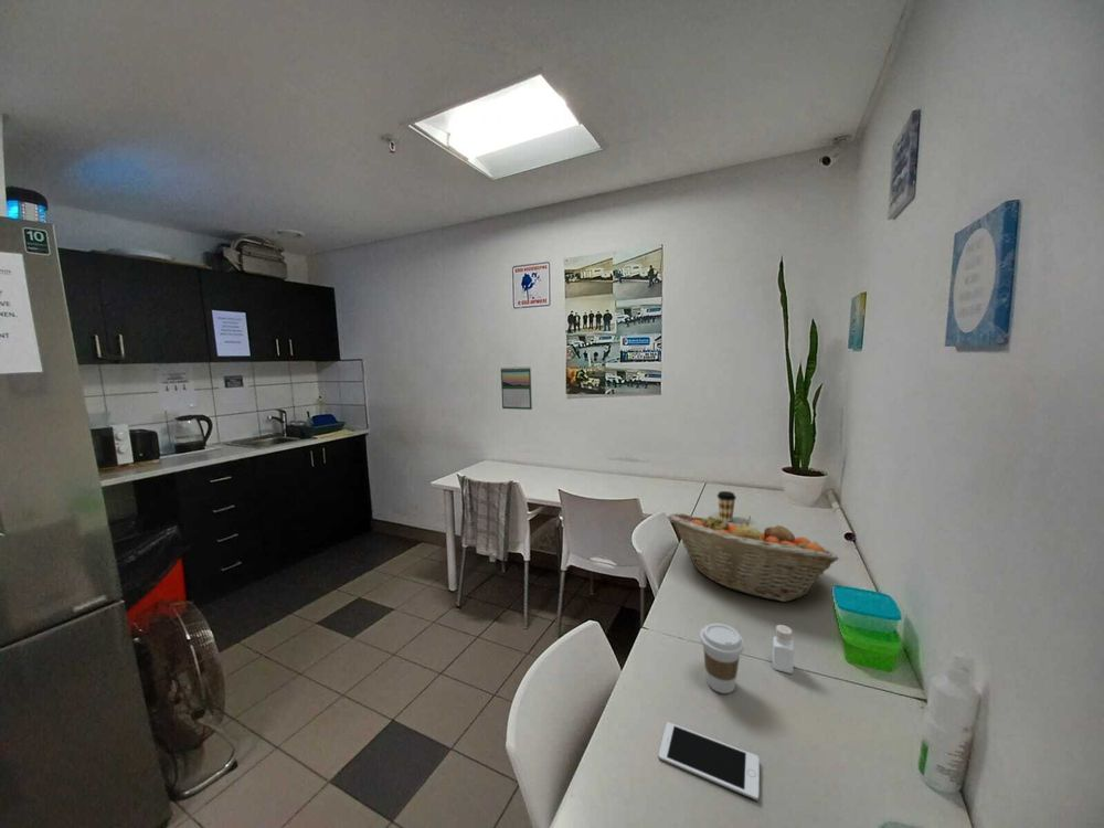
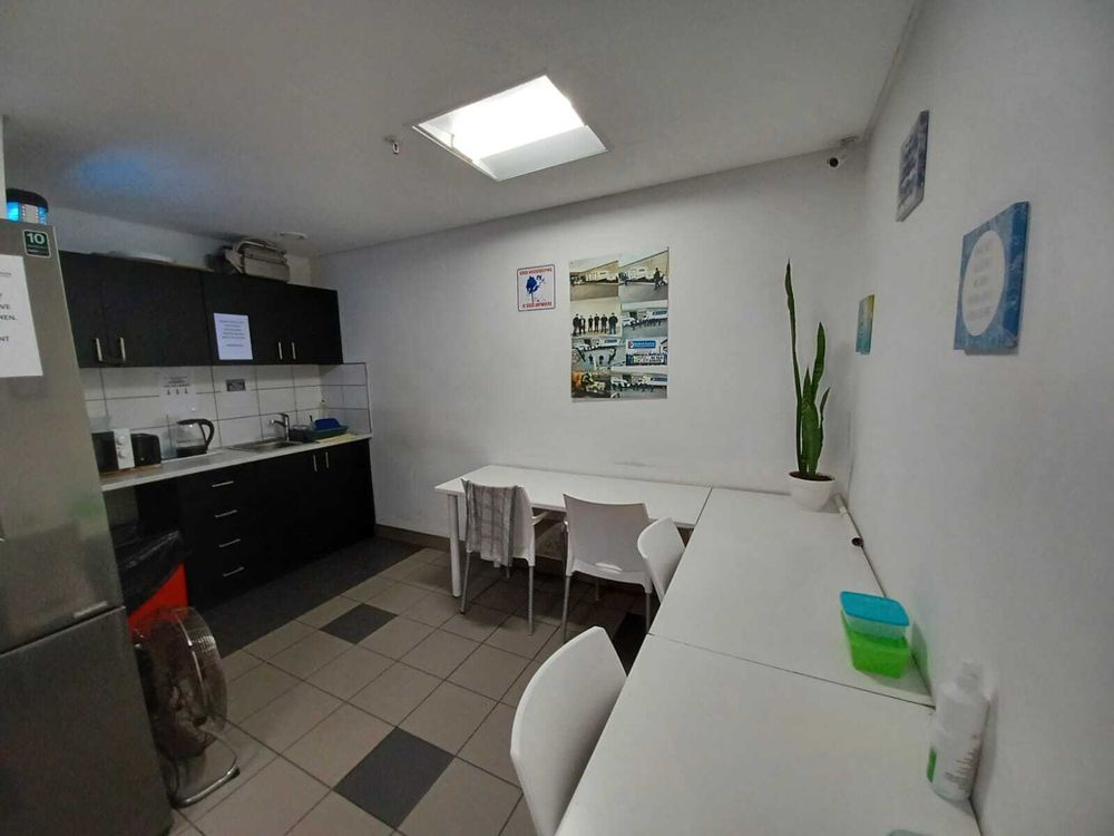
- calendar (516, 388)
- coffee cup (721, 658)
- pepper shaker (783, 648)
- cell phone (708, 757)
- coffee cup (725, 506)
- fruit basket (744, 544)
